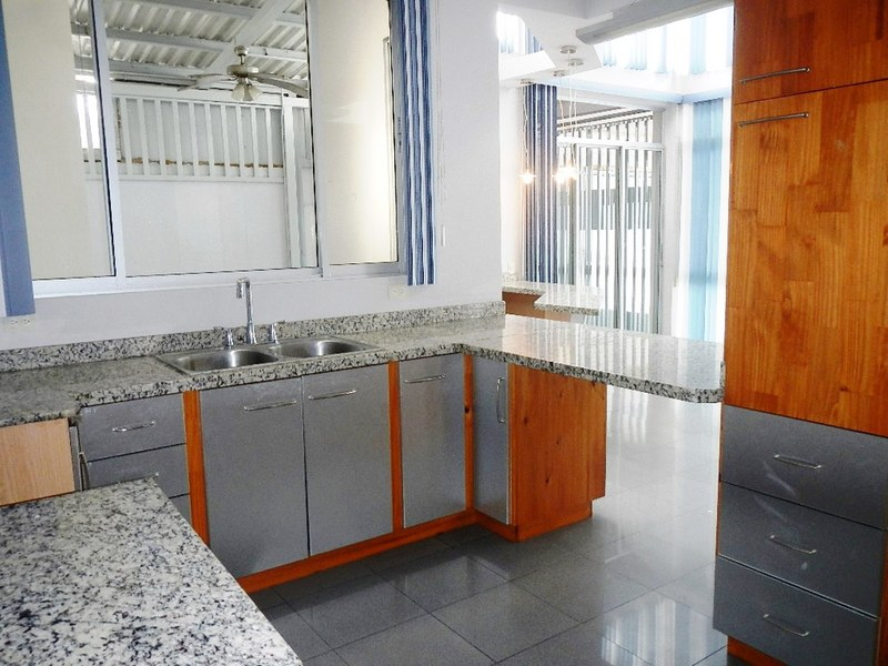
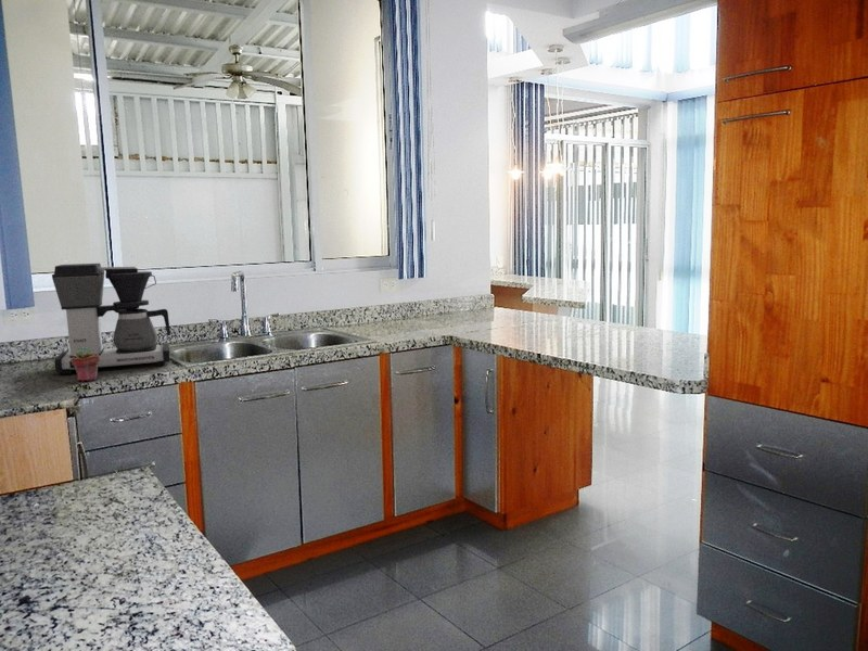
+ potted succulent (86, 362)
+ coffee maker (115, 311)
